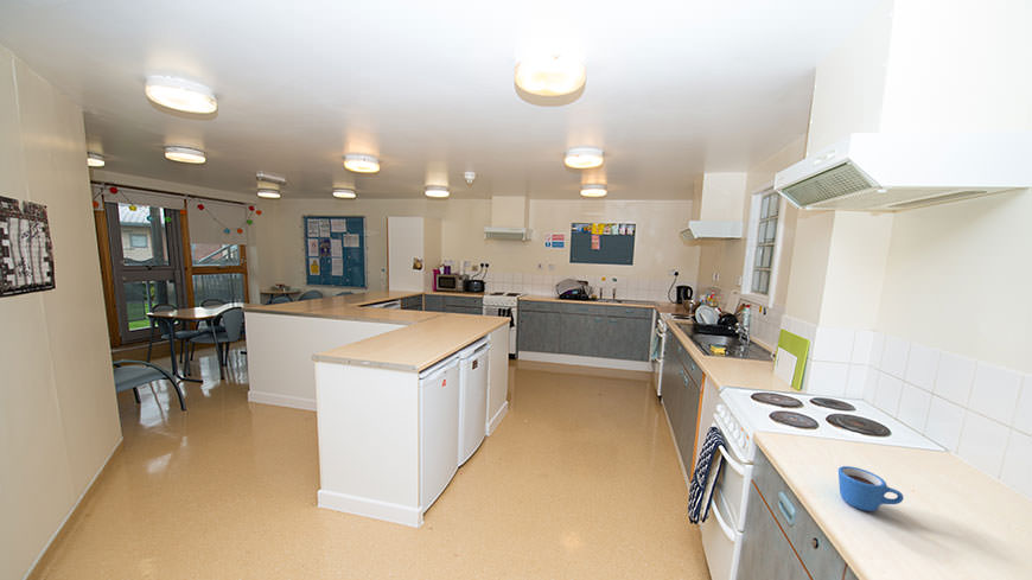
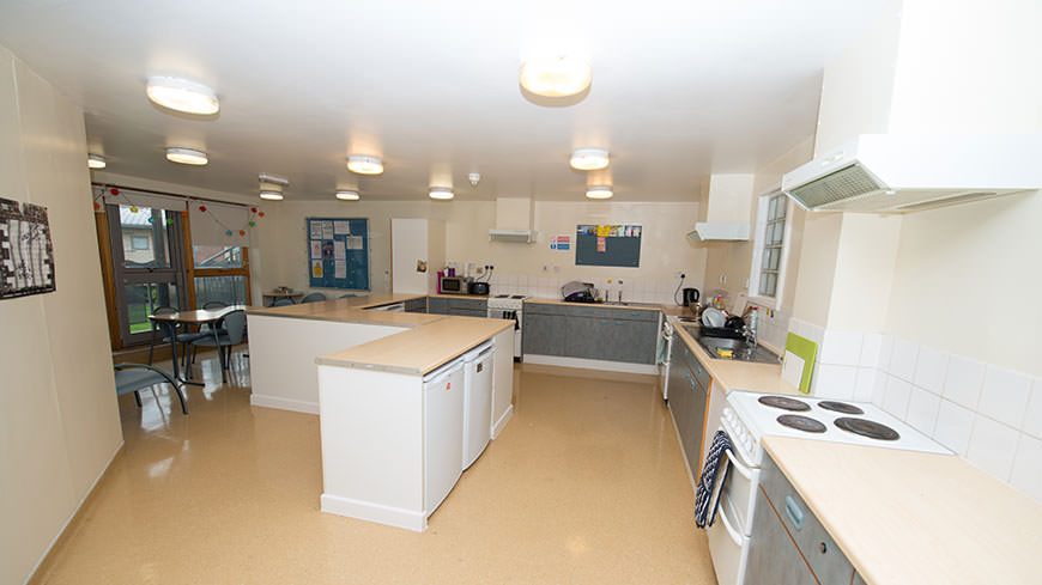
- mug (868, 492)
